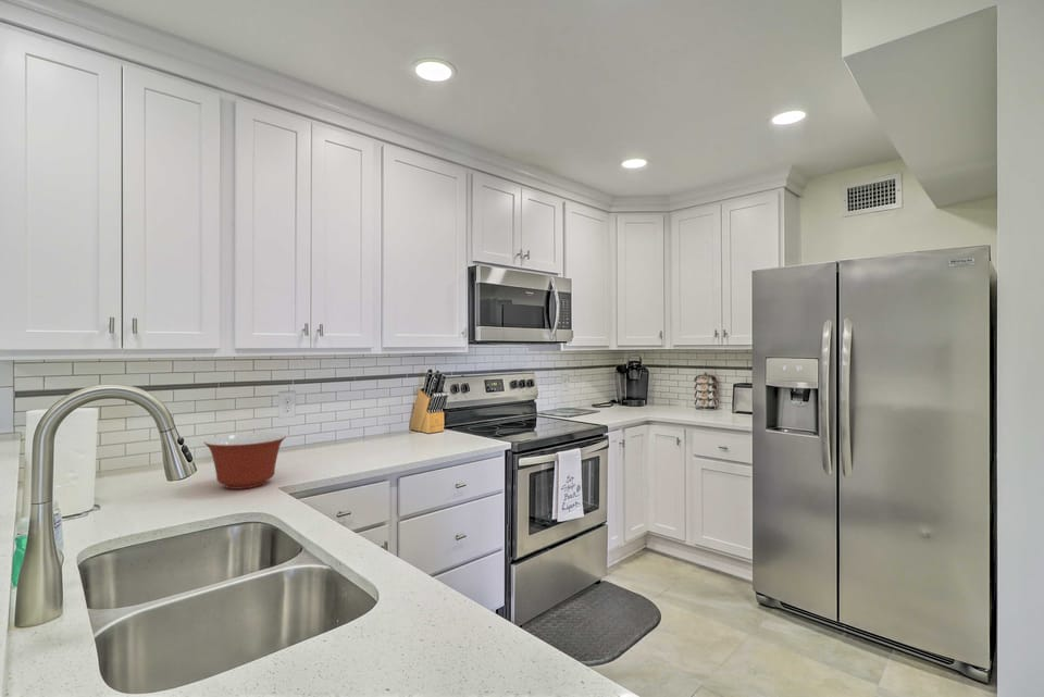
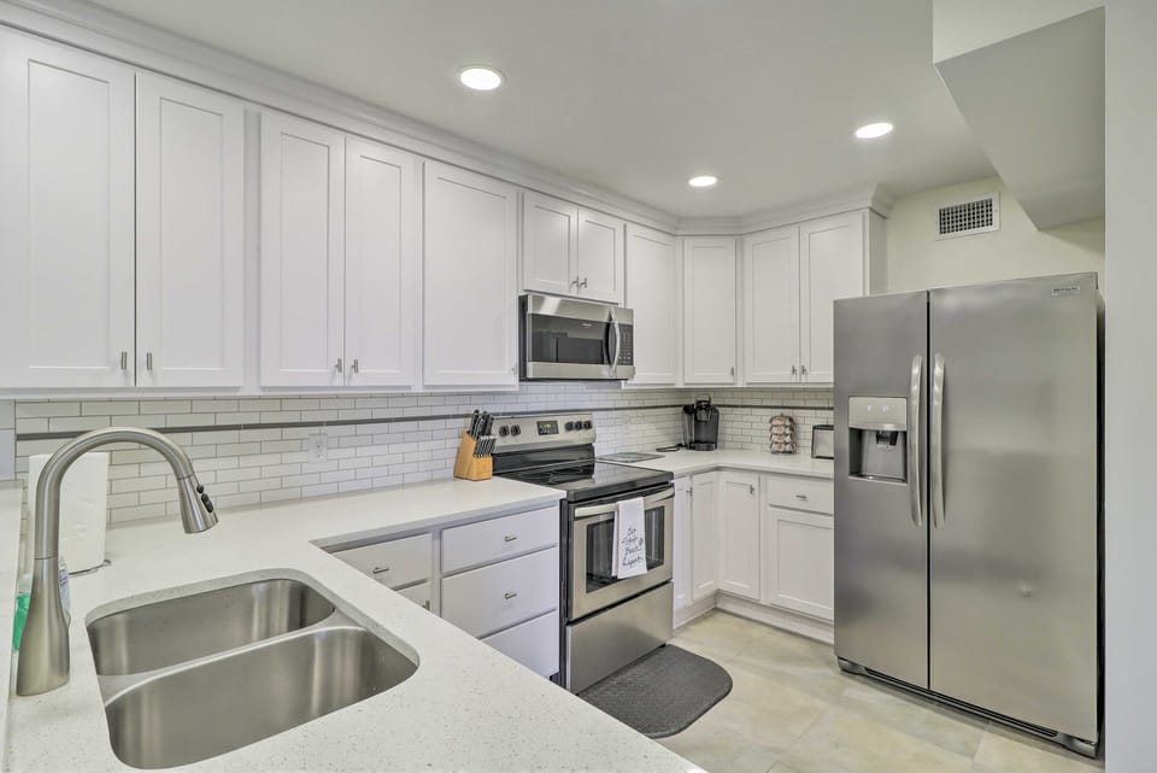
- mixing bowl (246, 461)
